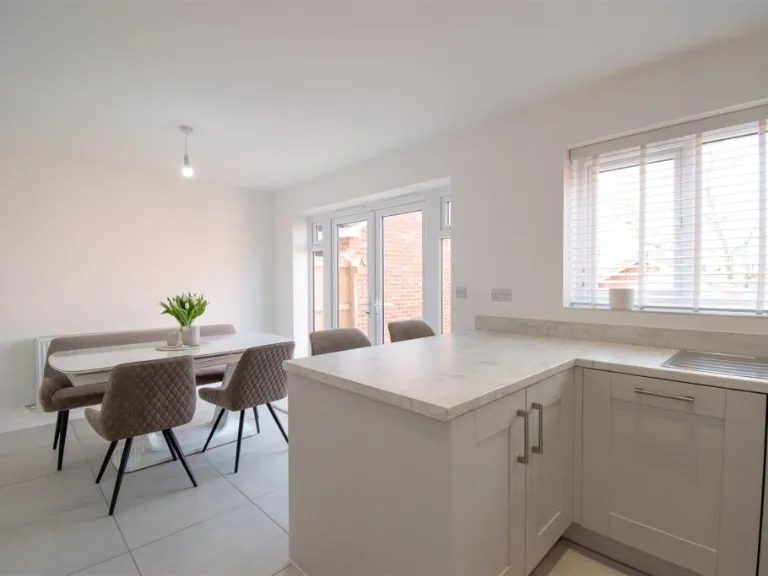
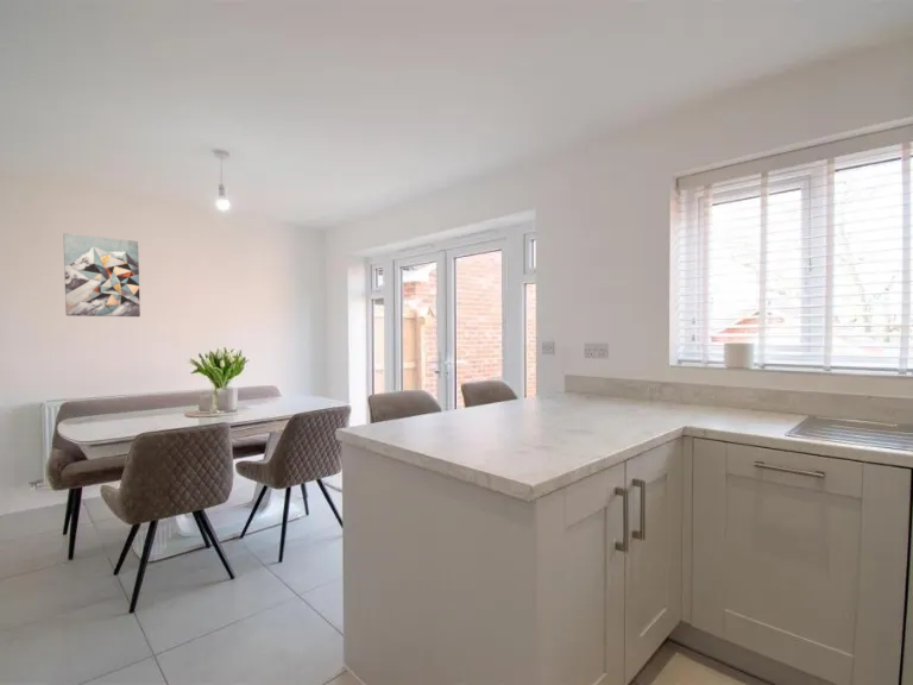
+ wall art (103, 276)
